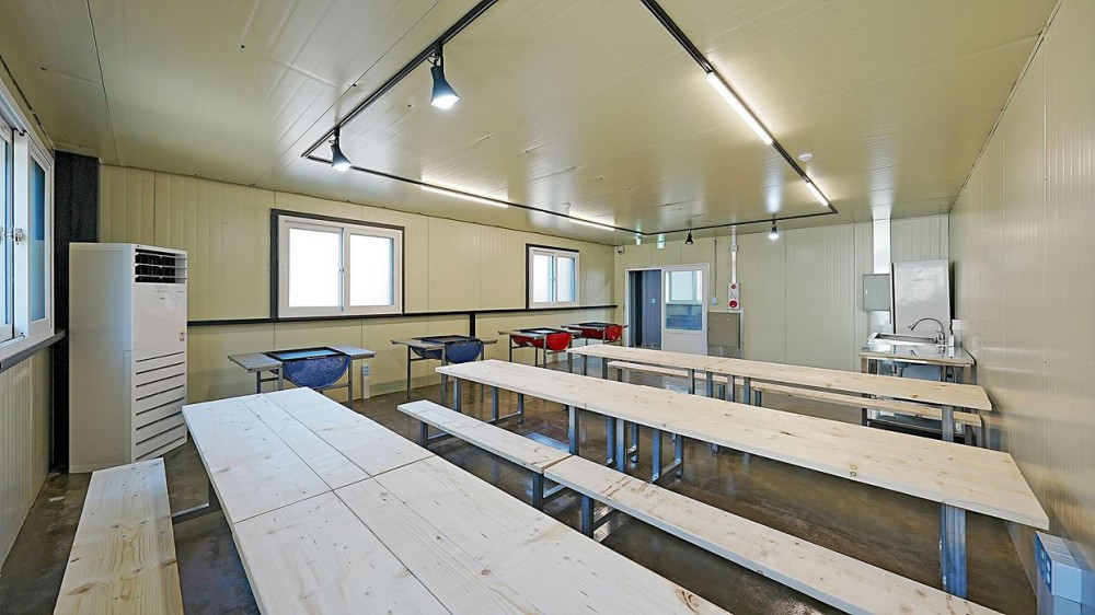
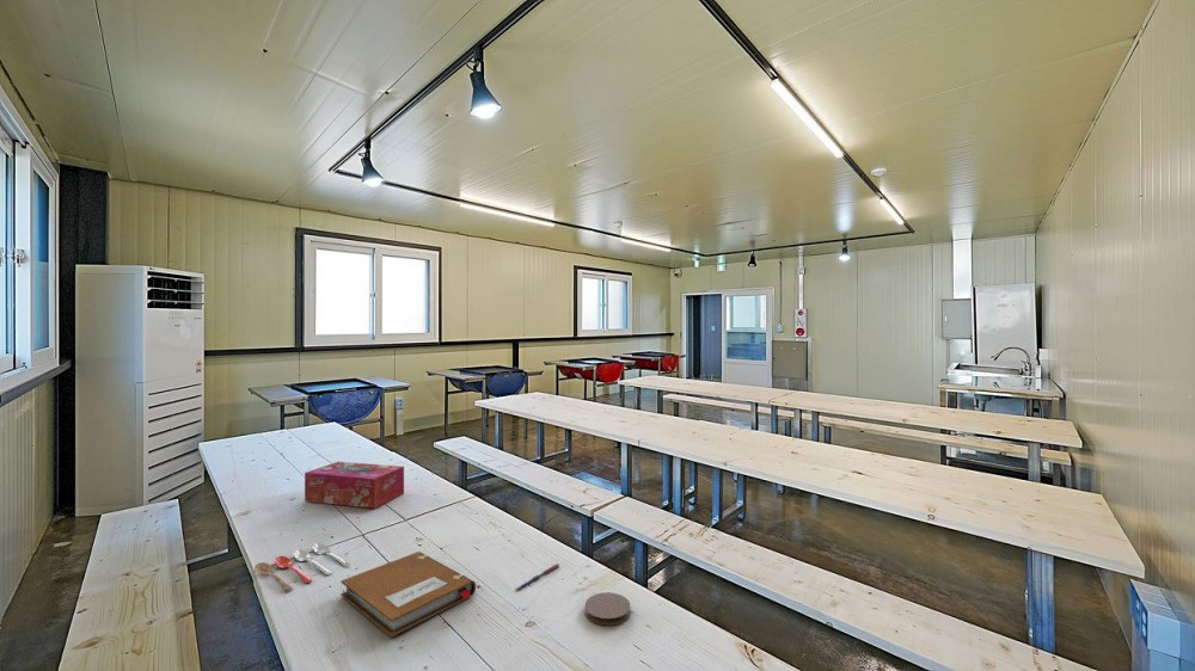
+ coaster (607, 608)
+ tissue box (355, 482)
+ cooking utensil (304, 560)
+ pen (538, 575)
+ notebook (410, 587)
